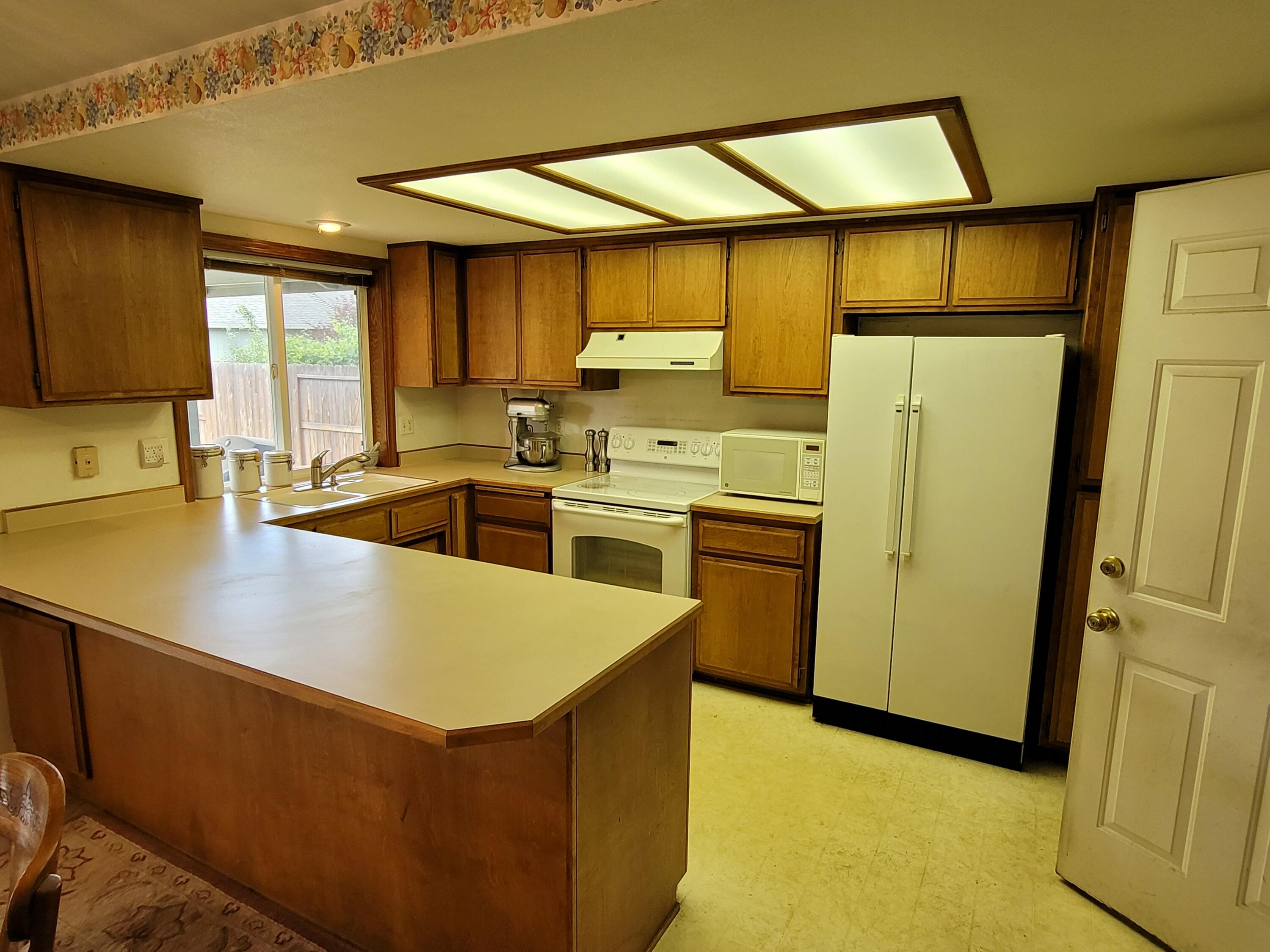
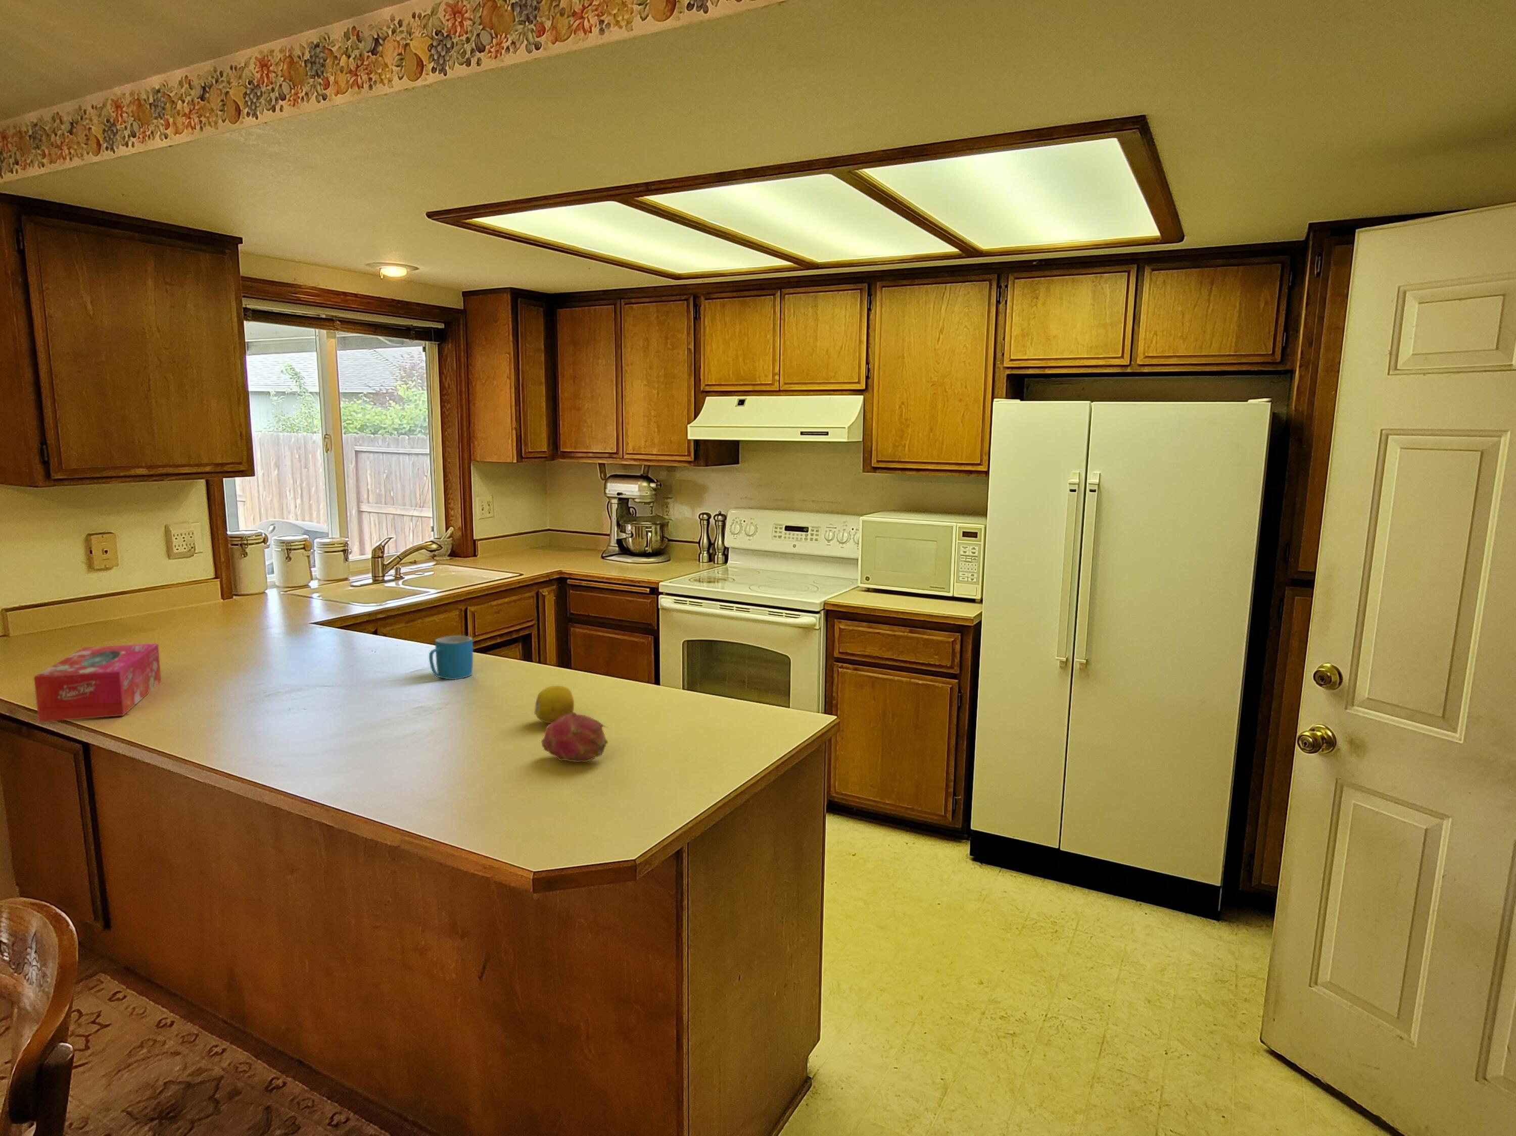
+ fruit (573, 735)
+ tissue box (103, 680)
+ fruit (555, 704)
+ mug (449, 659)
